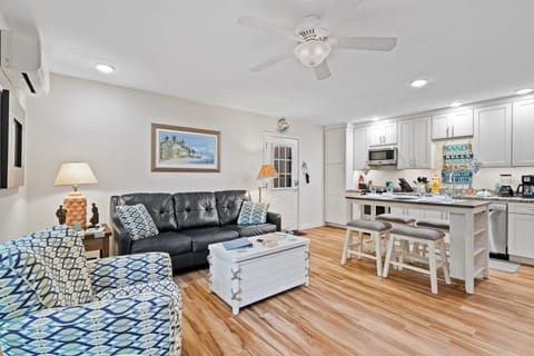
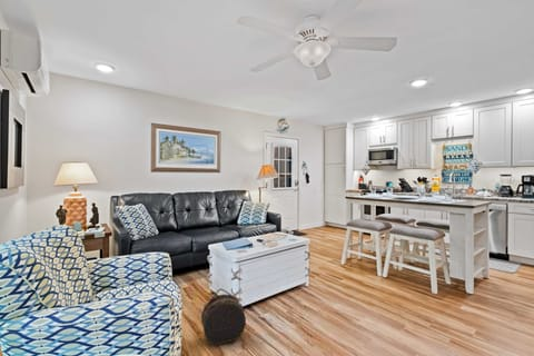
+ hat box (222, 314)
